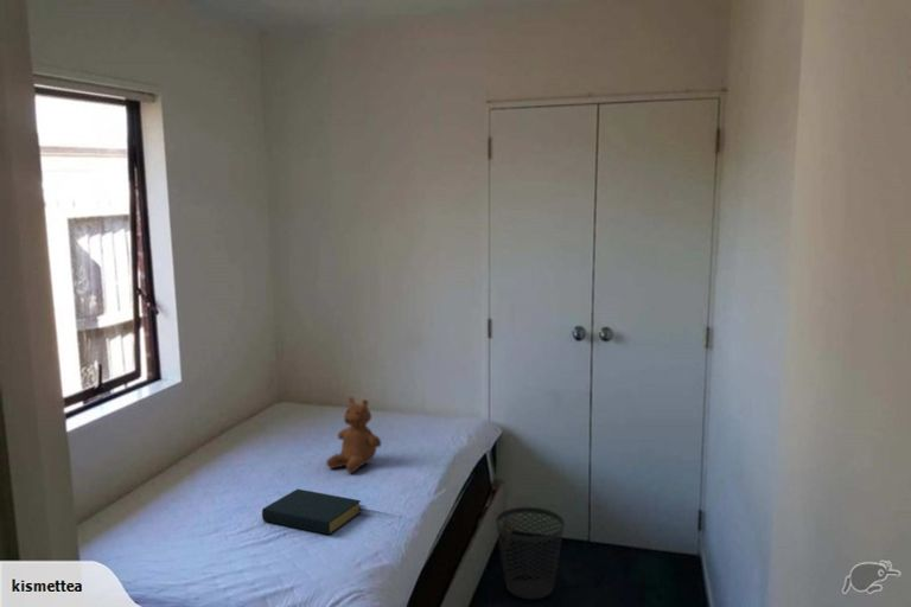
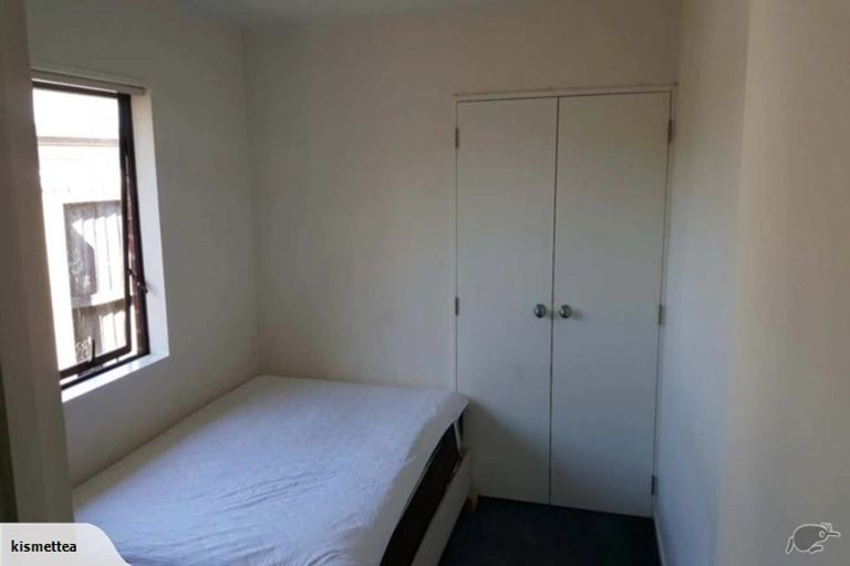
- hardback book (312, 510)
- teddy bear (351, 433)
- wastebasket (529, 554)
